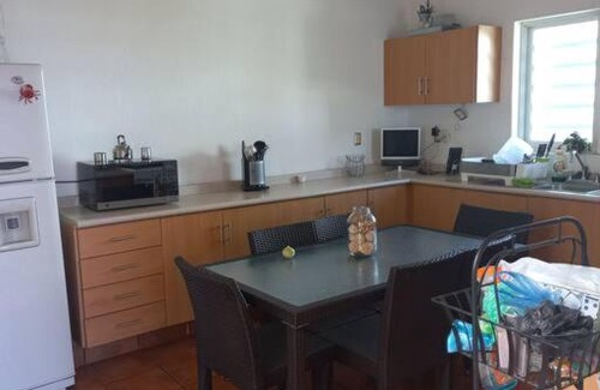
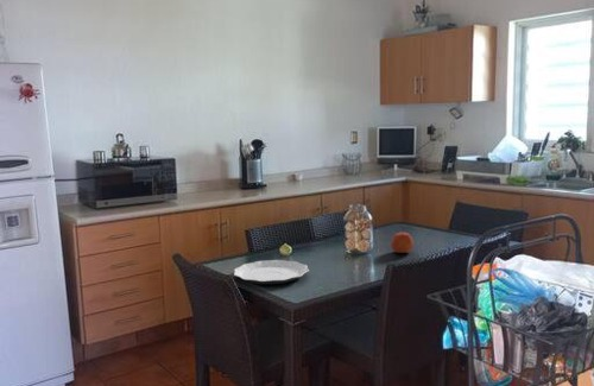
+ apple (402, 240)
+ plate (271, 272)
